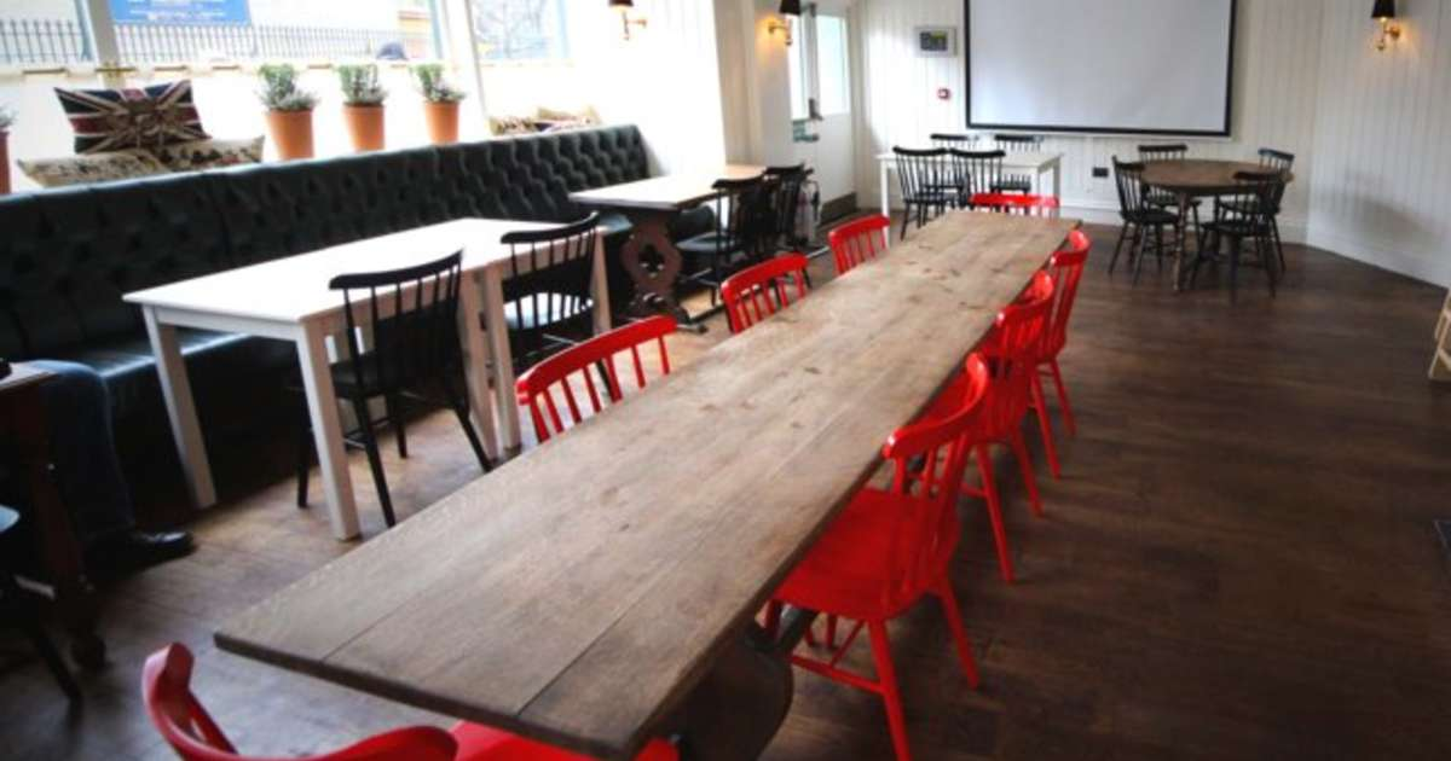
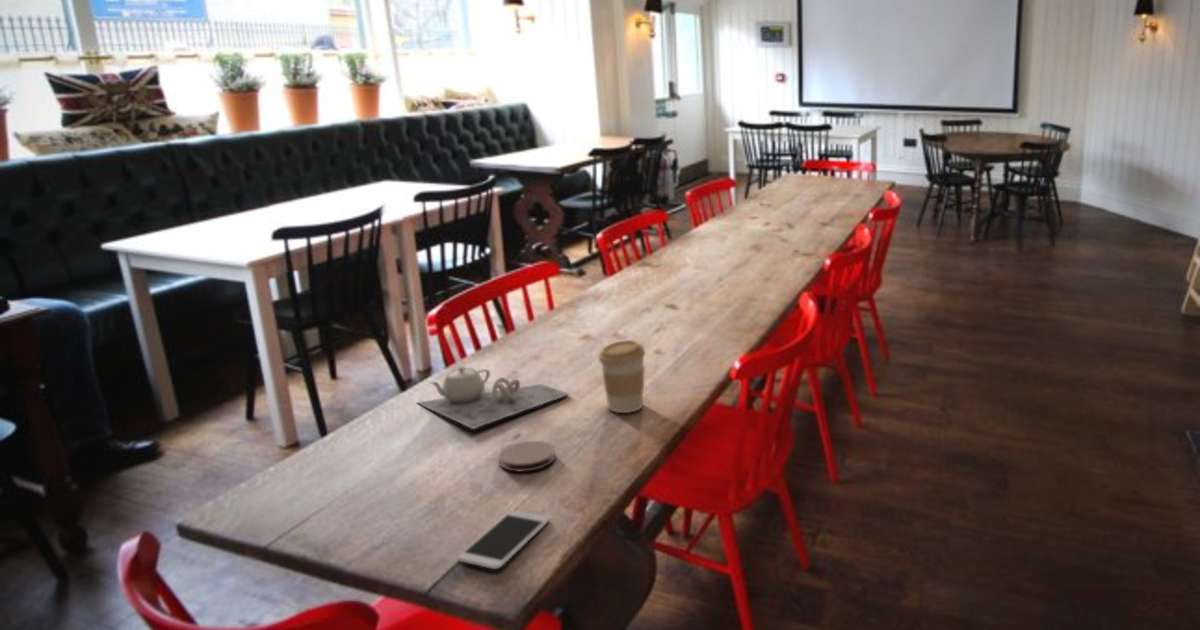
+ coaster (526, 455)
+ coffee cup (623, 375)
+ teapot (486, 381)
+ smartphone (505, 538)
